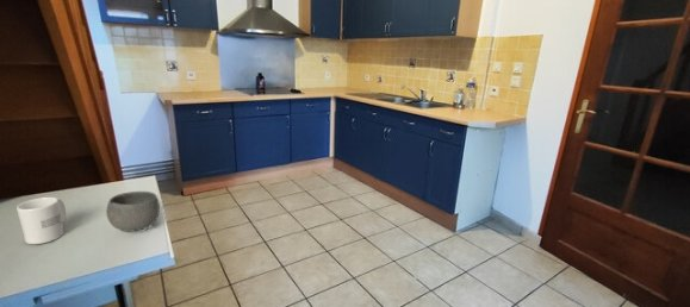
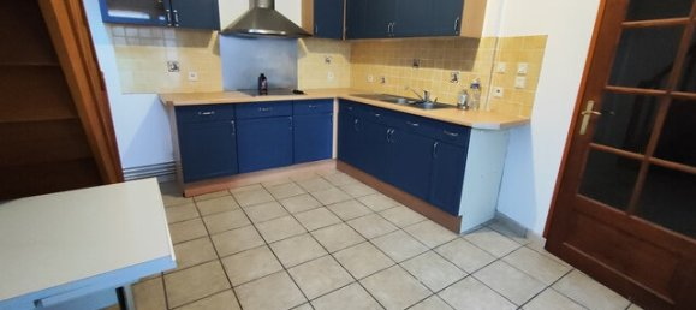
- bowl (133, 212)
- mug (43, 218)
